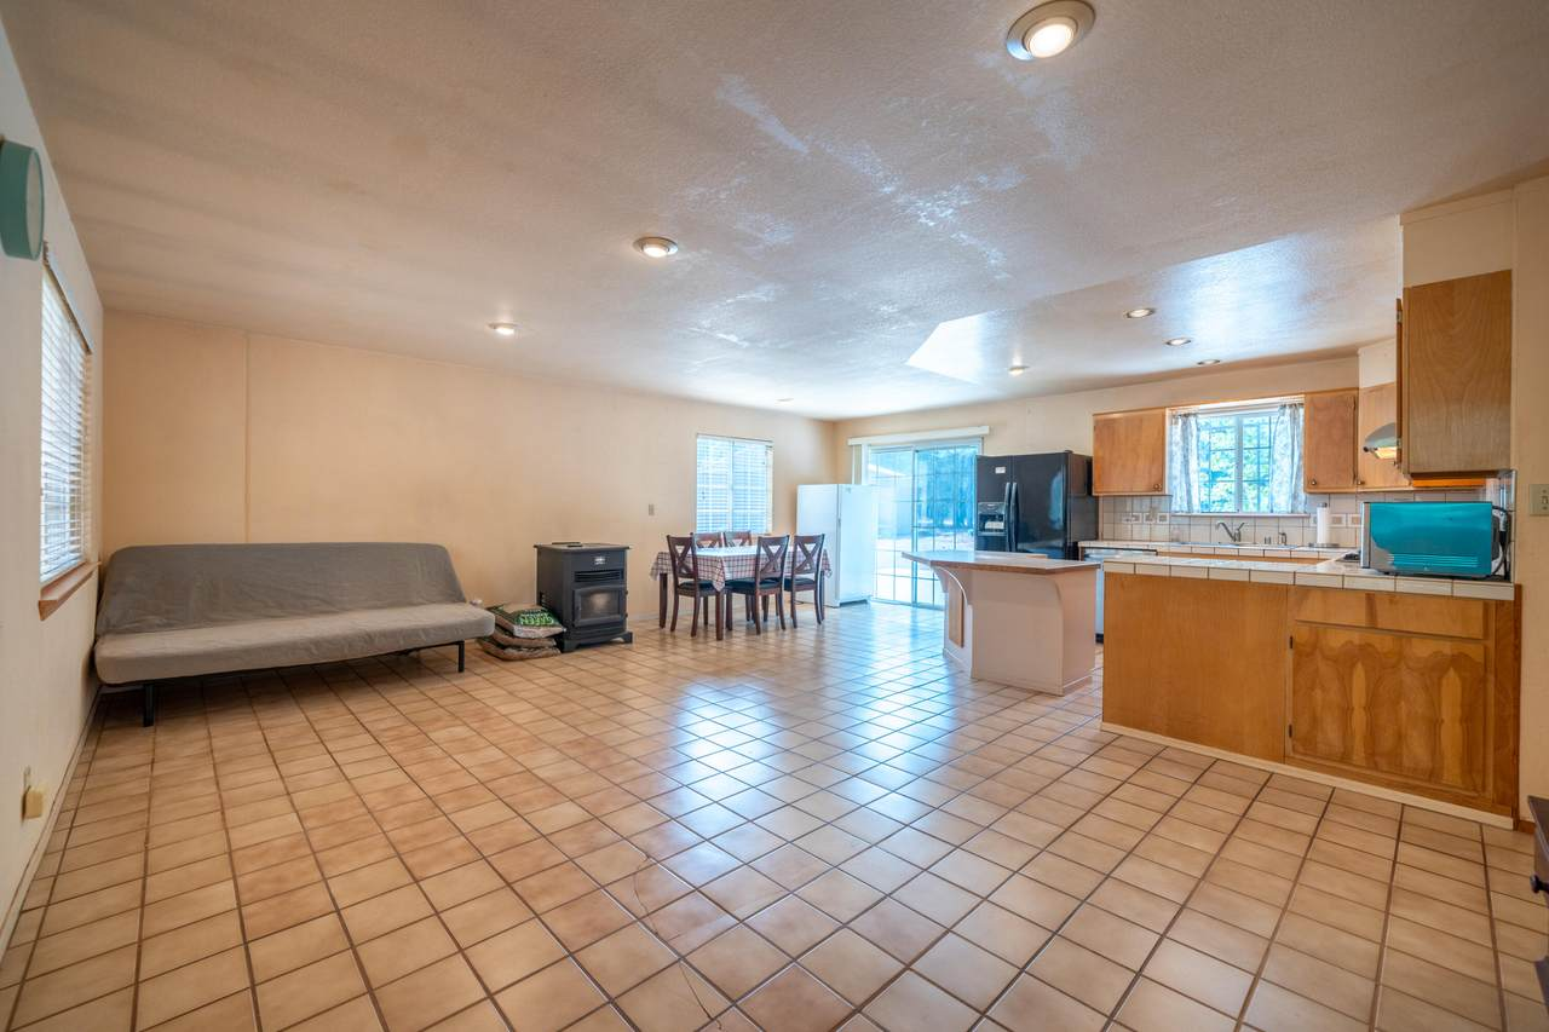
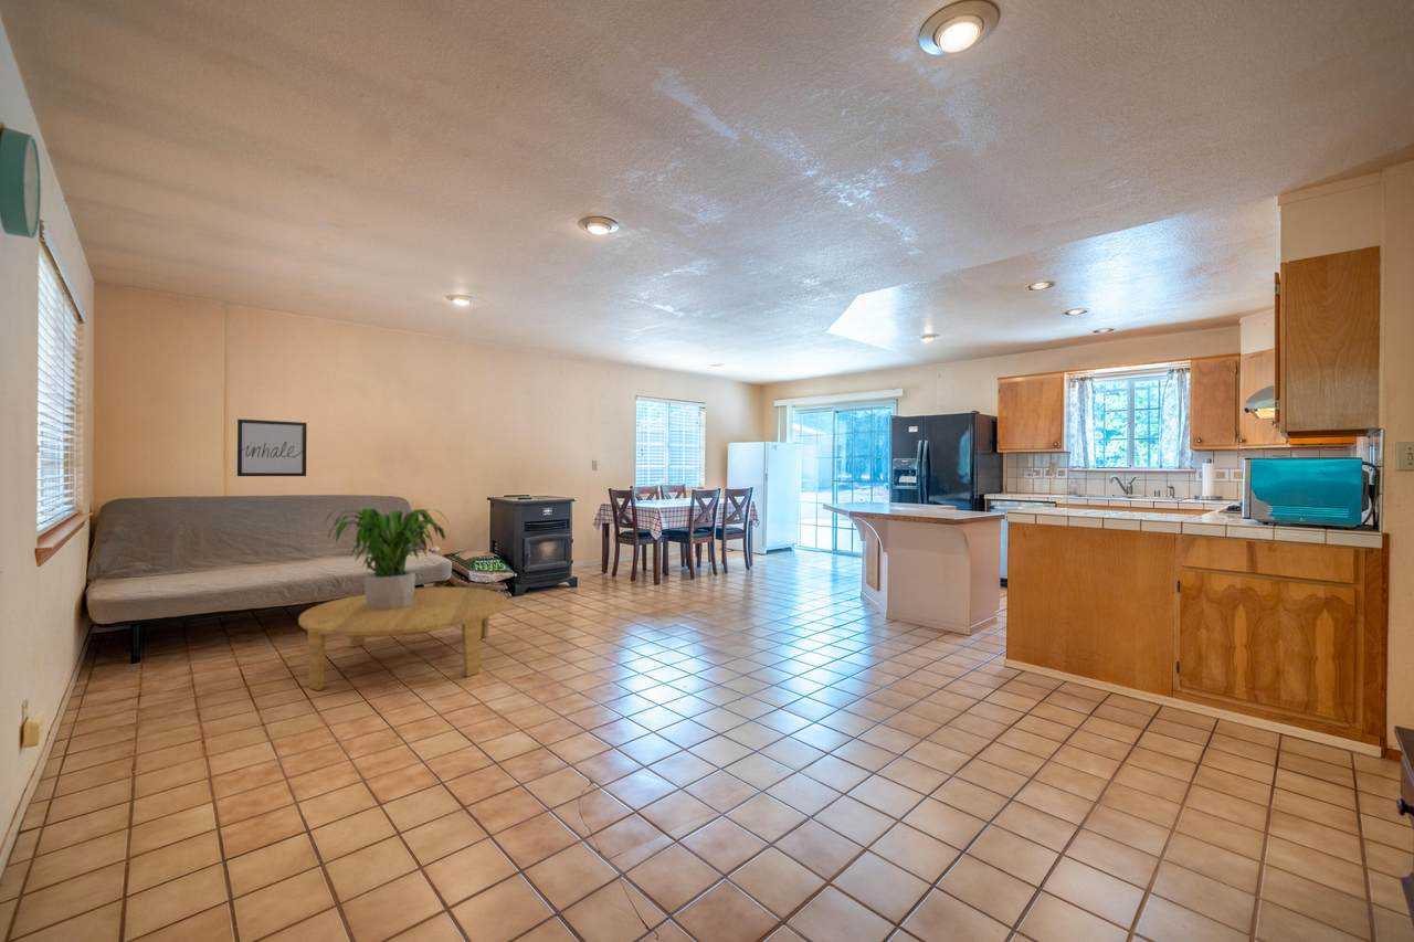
+ potted plant (390, 555)
+ coffee table (410, 632)
+ wall art (273, 448)
